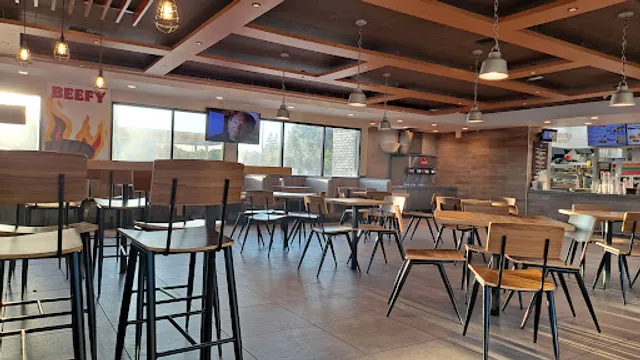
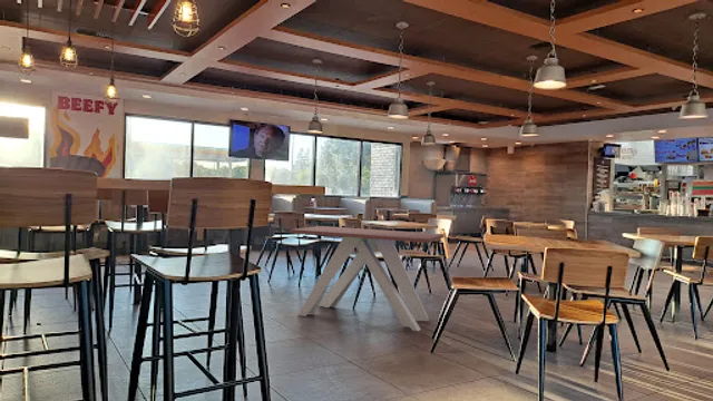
+ dining table (370, 271)
